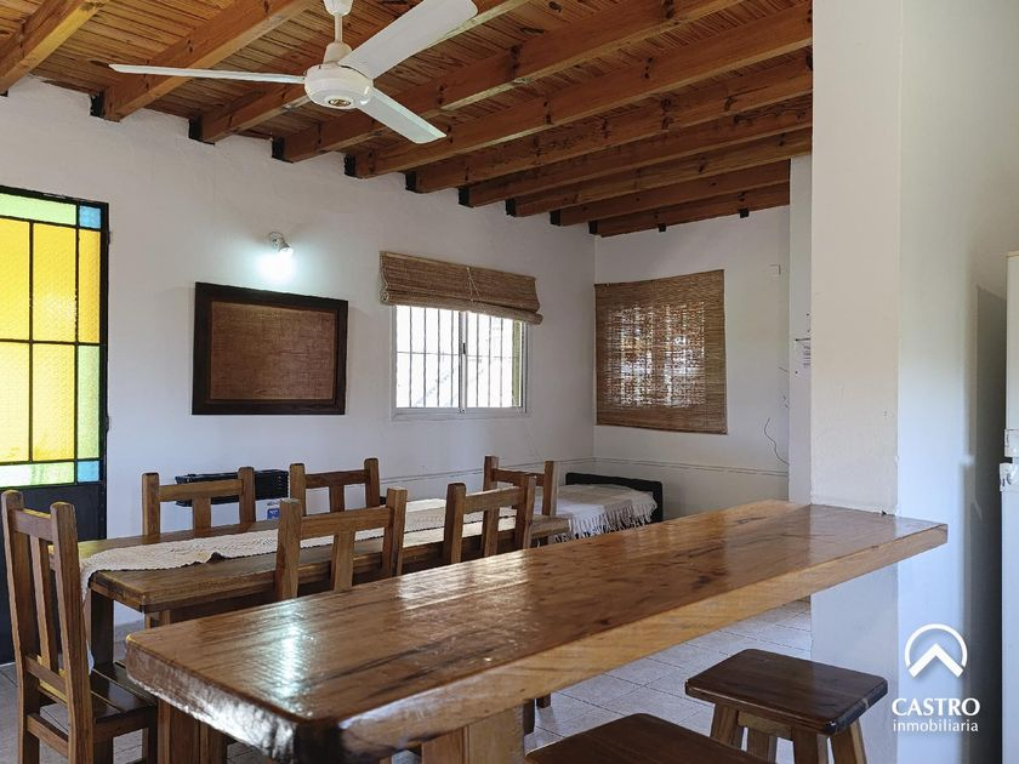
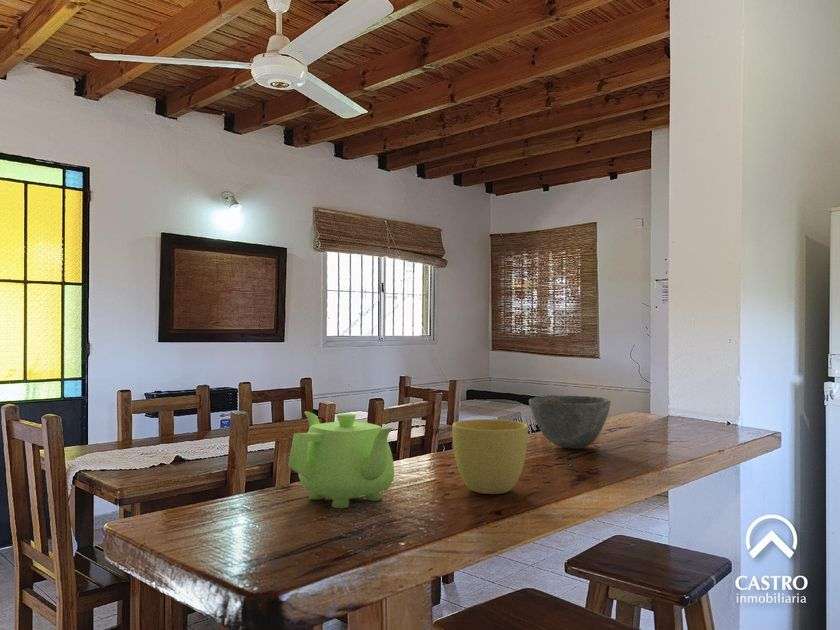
+ teapot (337, 457)
+ bowl (569, 422)
+ cup (483, 455)
